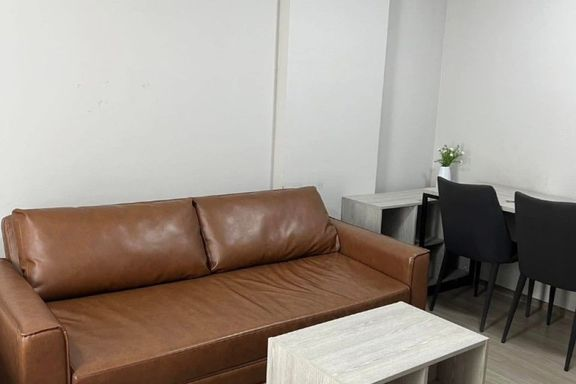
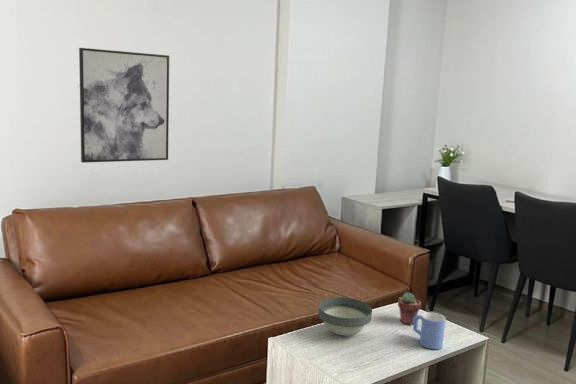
+ potted succulent (408, 307)
+ bowl (344, 319)
+ wall art (126, 107)
+ mug (428, 328)
